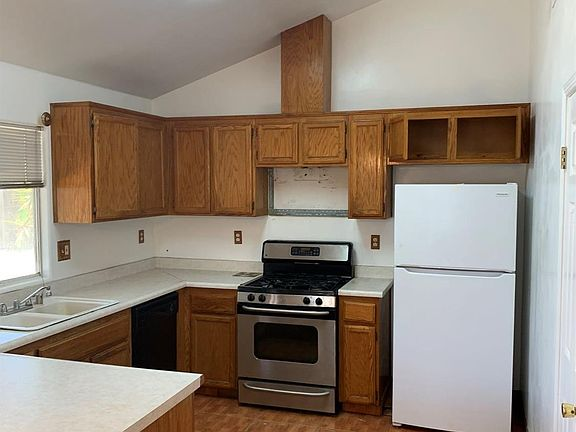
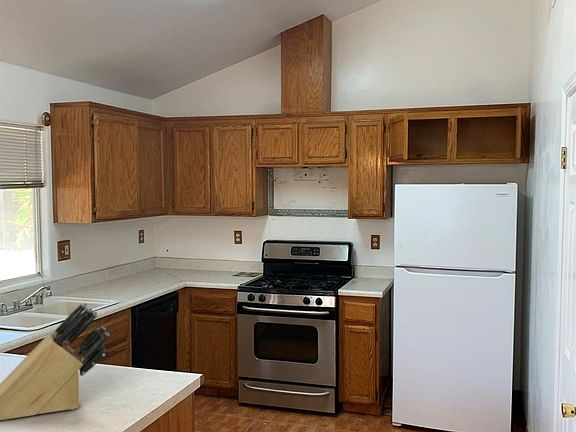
+ knife block (47, 357)
